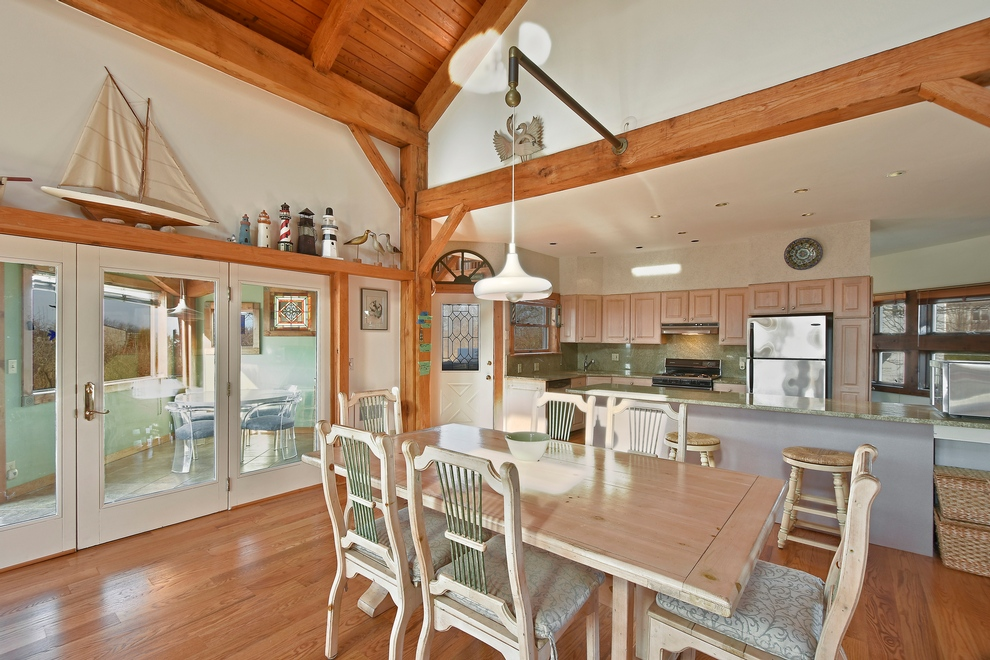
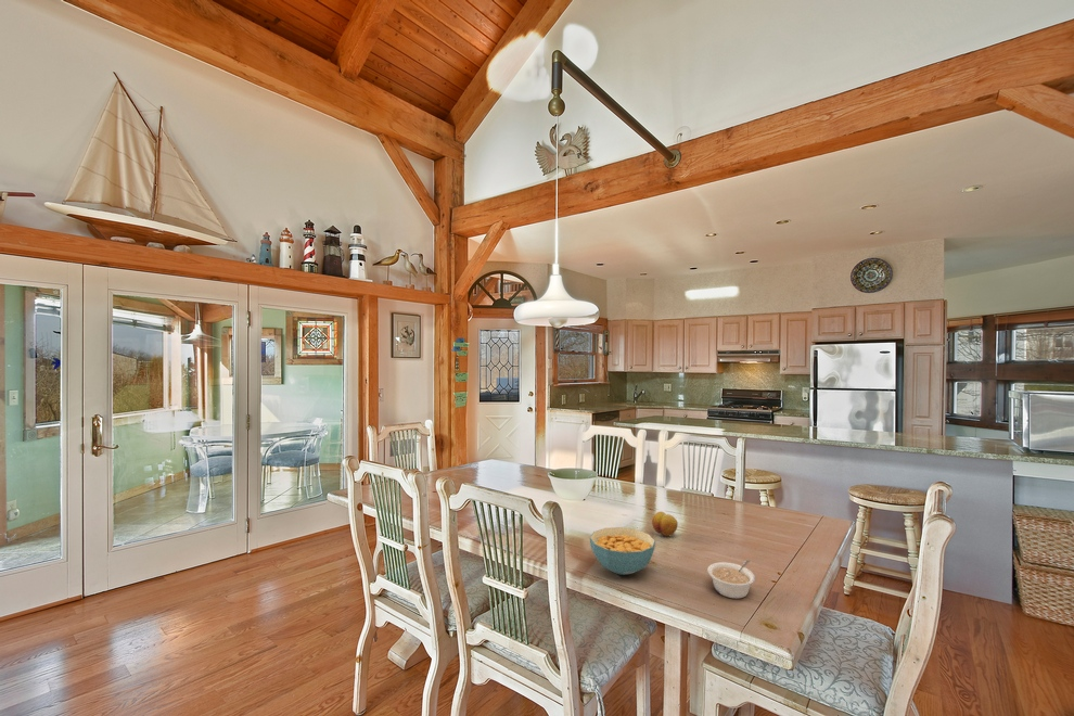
+ fruit (664, 523)
+ cereal bowl (622, 554)
+ legume (730, 578)
